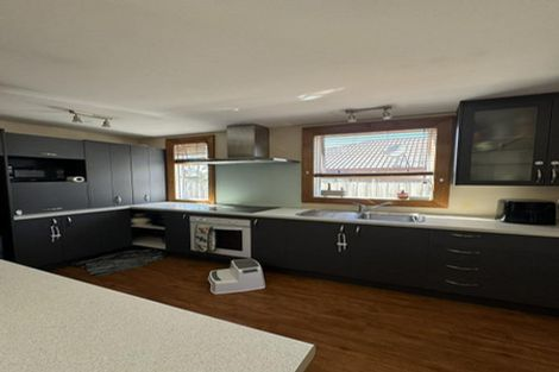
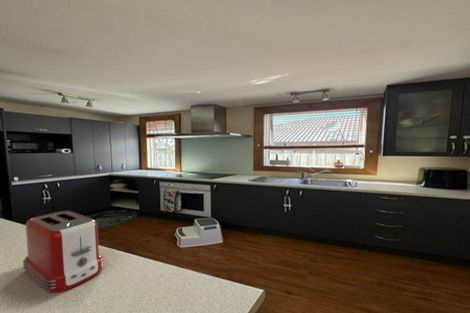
+ toaster (63, 244)
